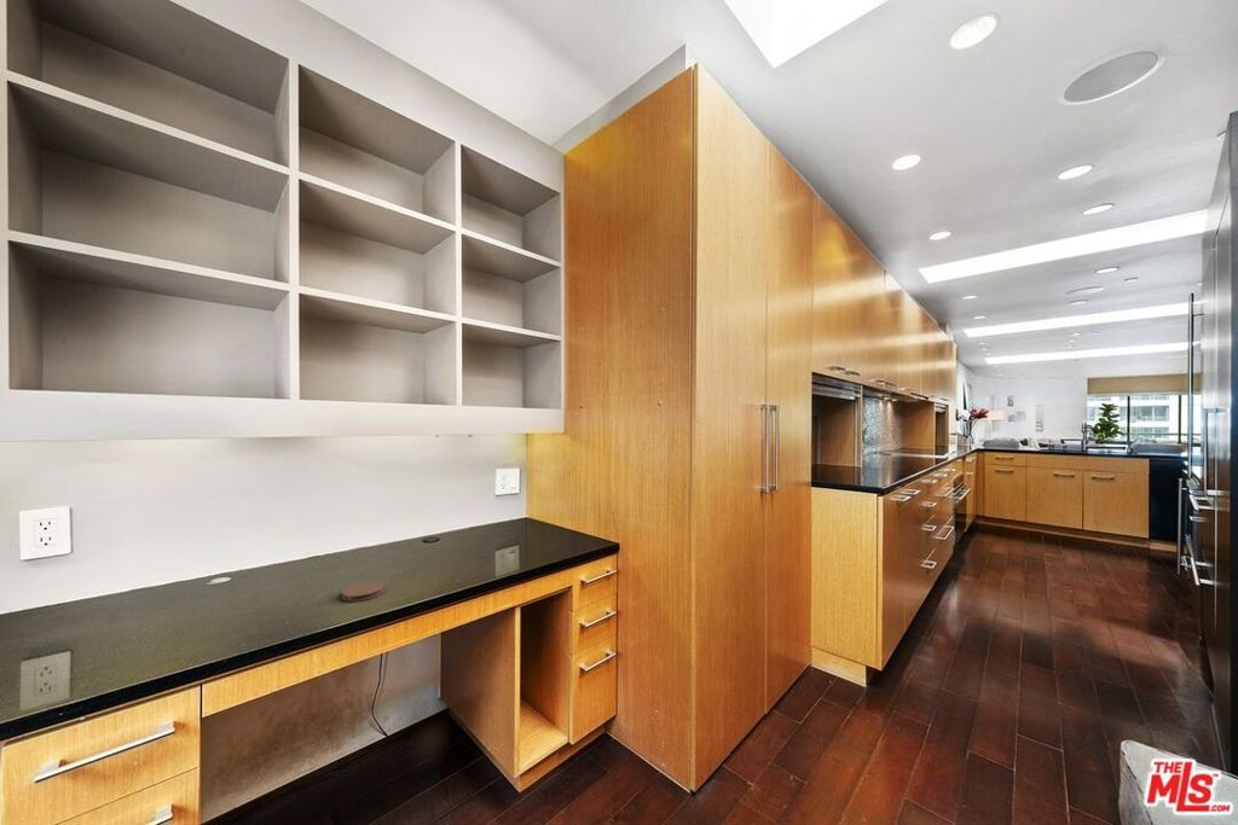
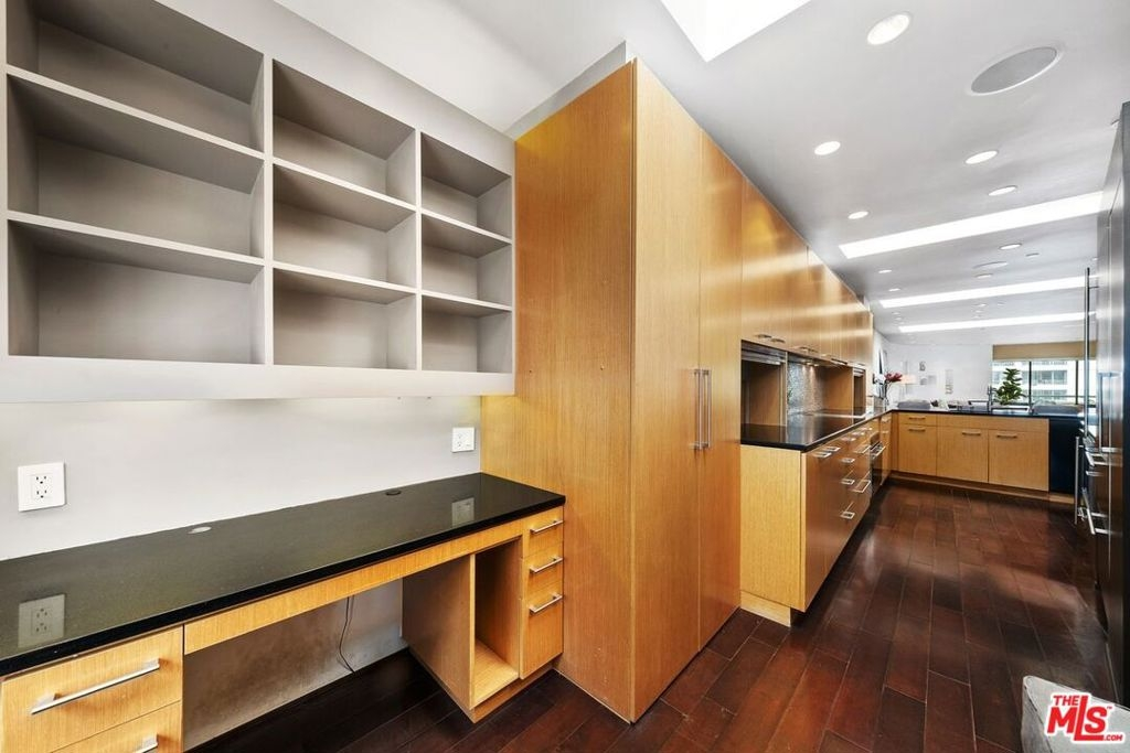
- coaster (363, 591)
